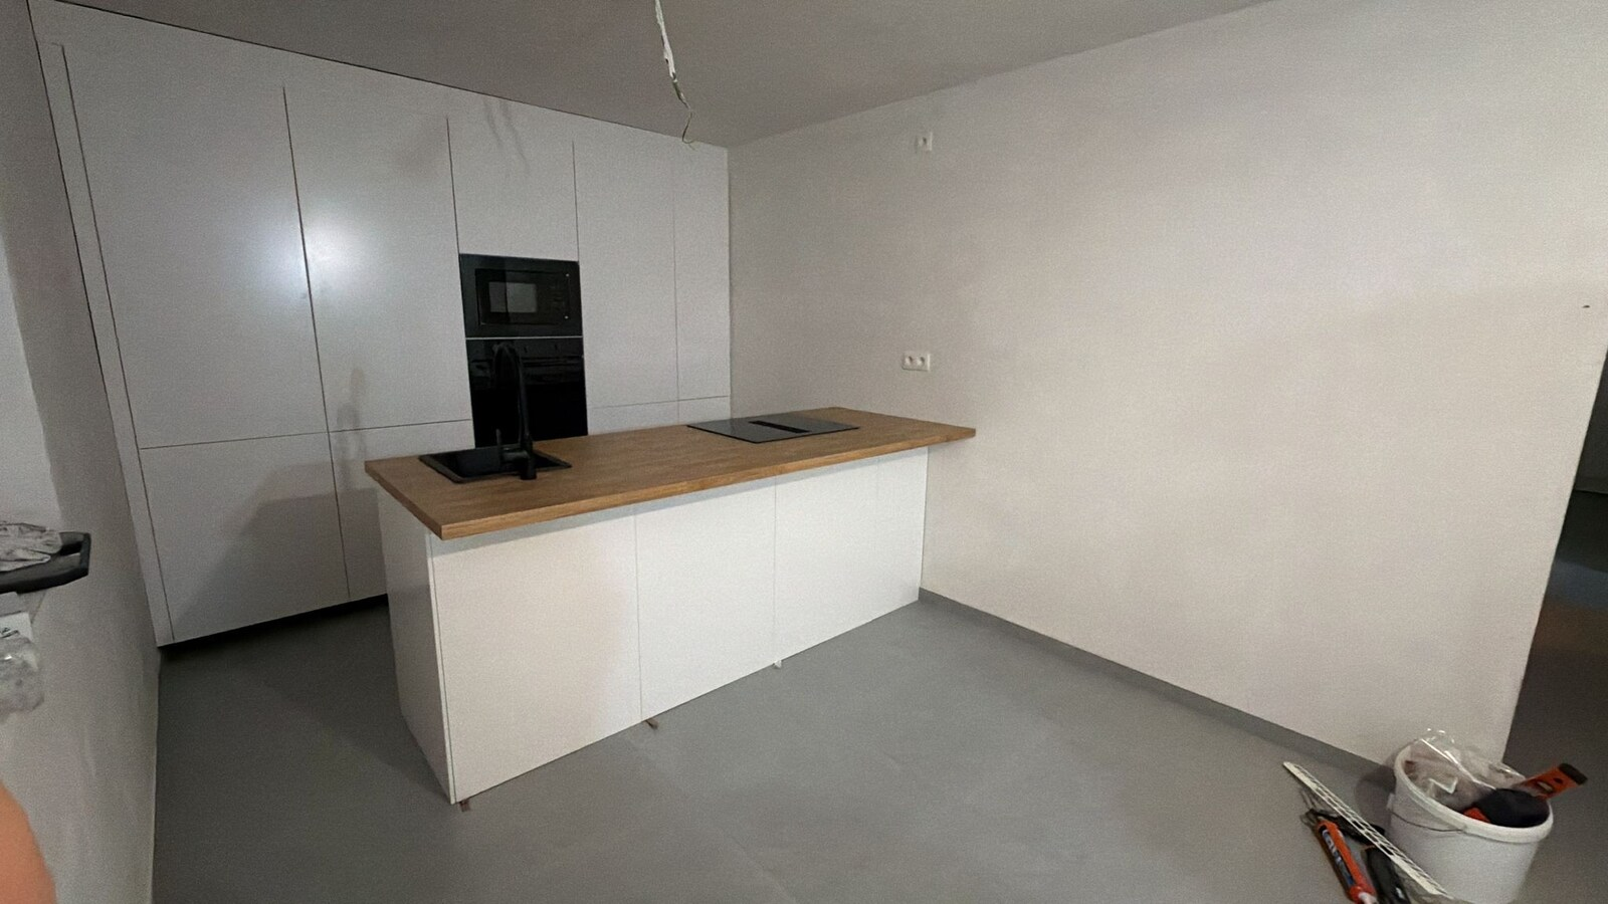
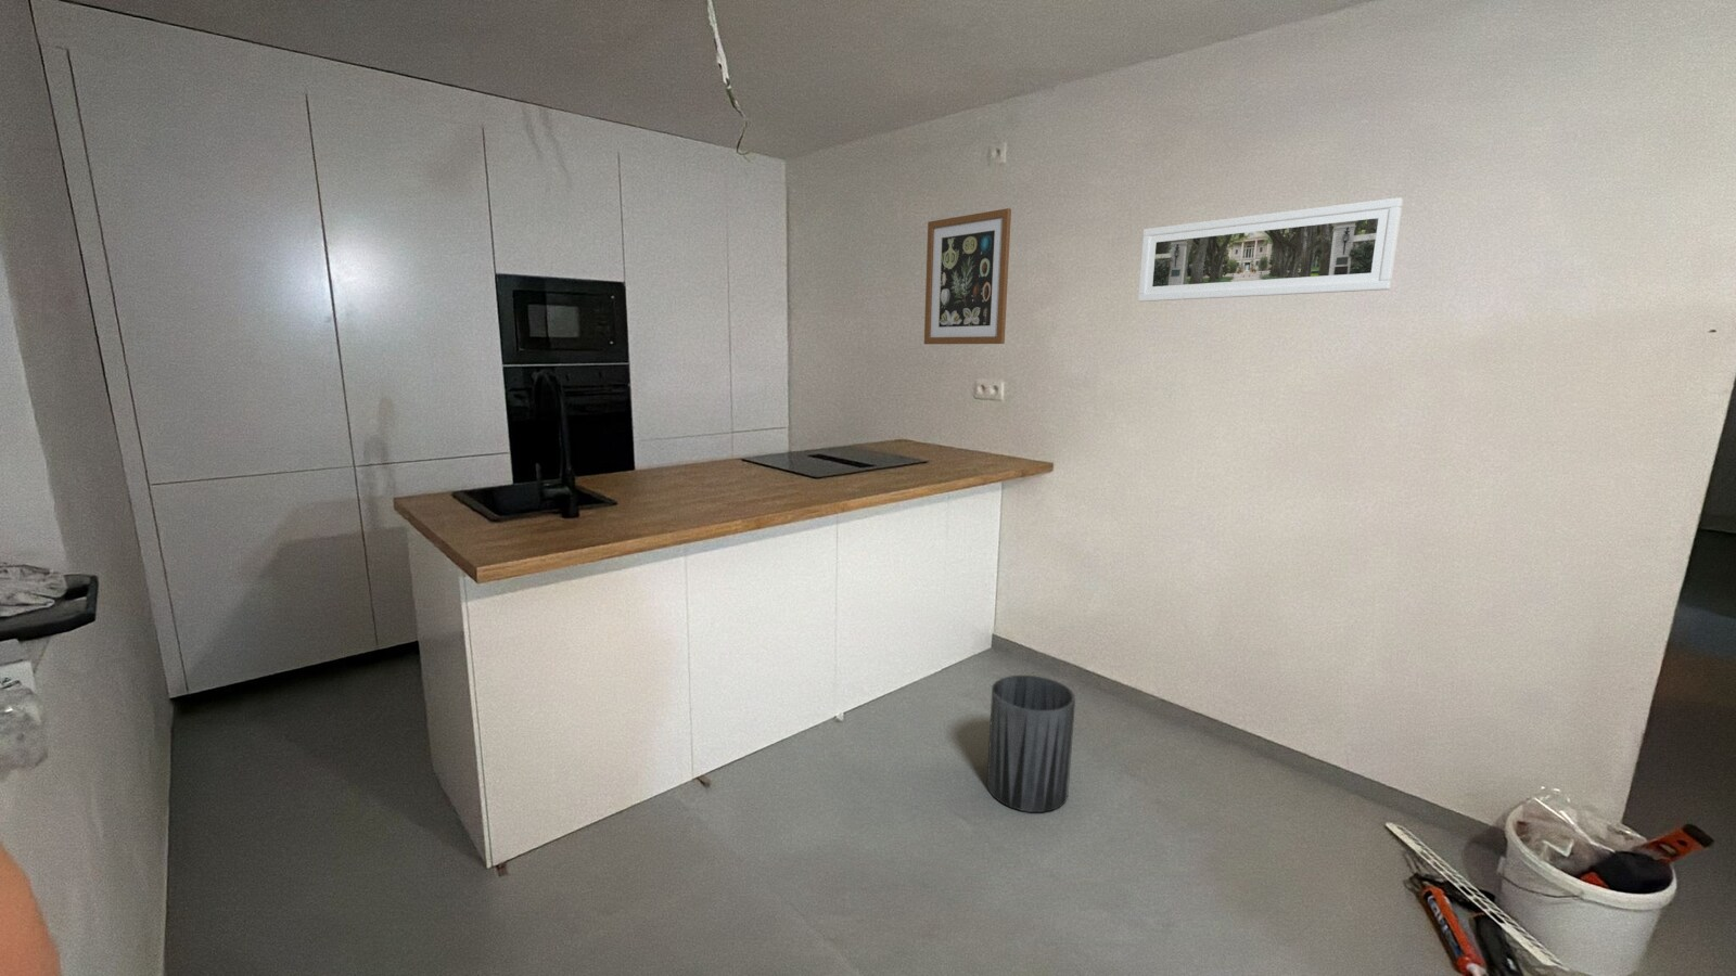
+ wall art (965, 280)
+ trash can (1030, 741)
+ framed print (1253, 256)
